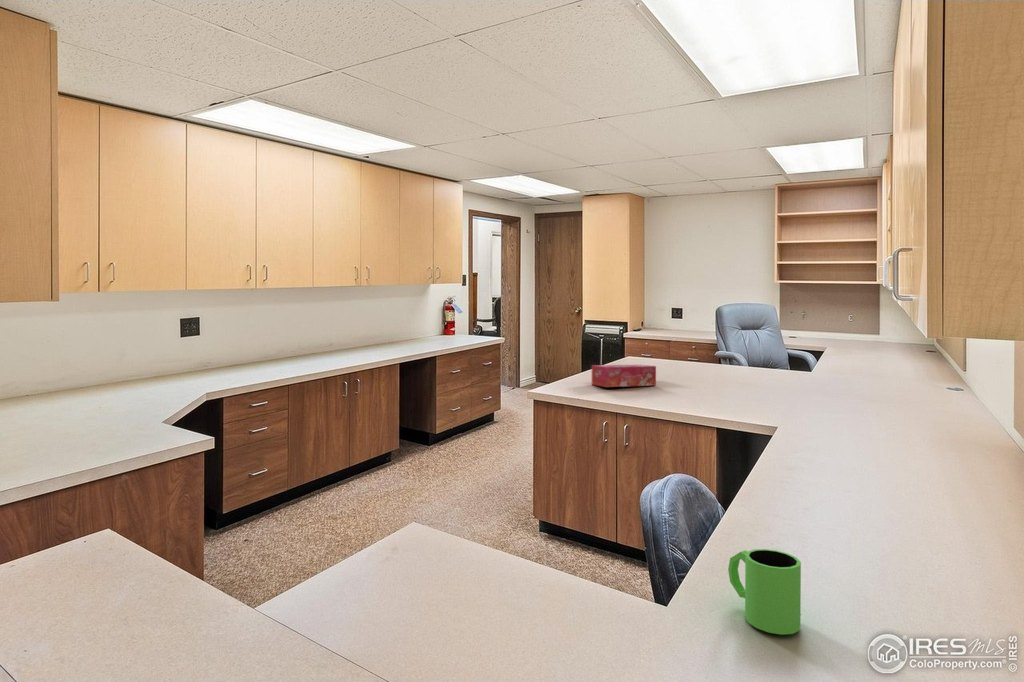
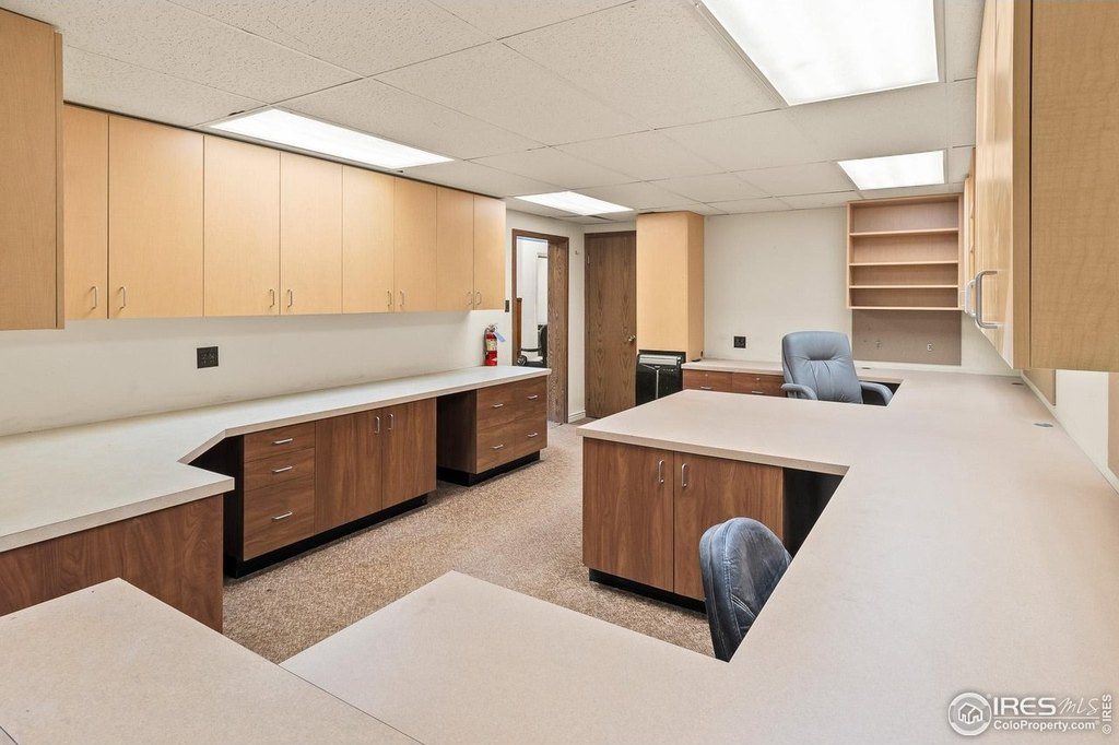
- tissue box (623, 375)
- mug (761, 585)
